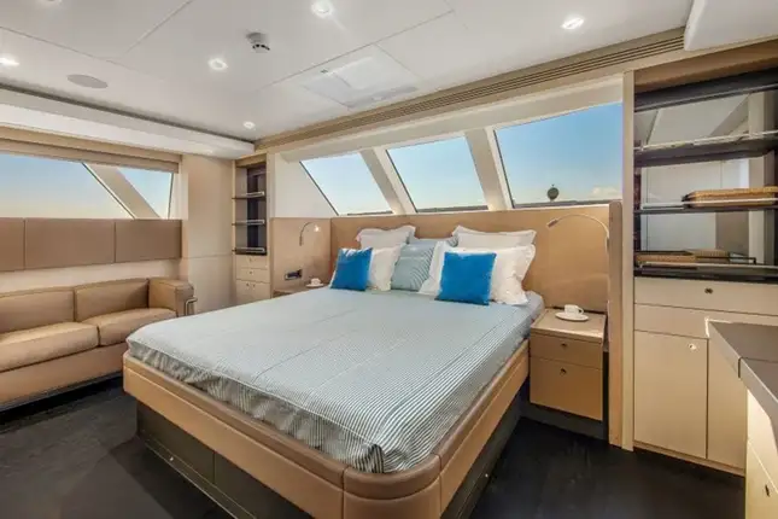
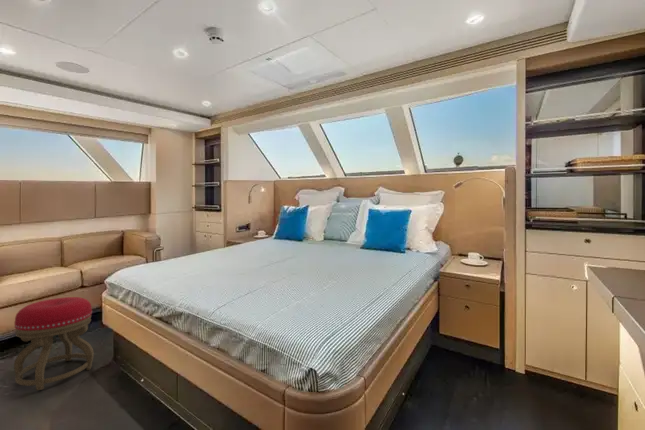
+ stool (52, 338)
